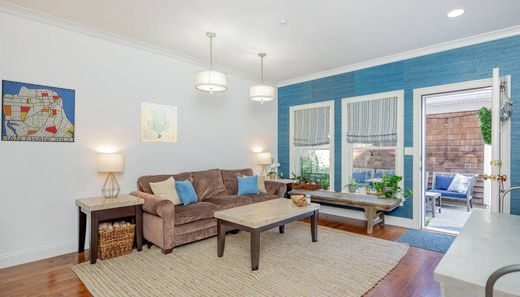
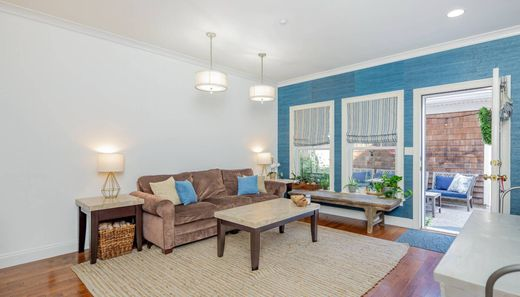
- wall art (40, 113)
- wall art (159, 123)
